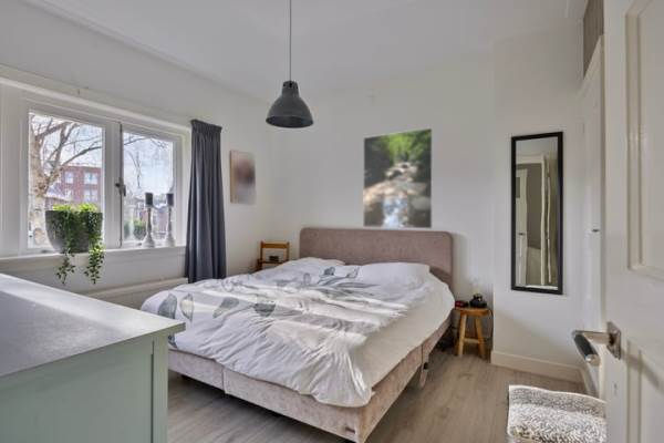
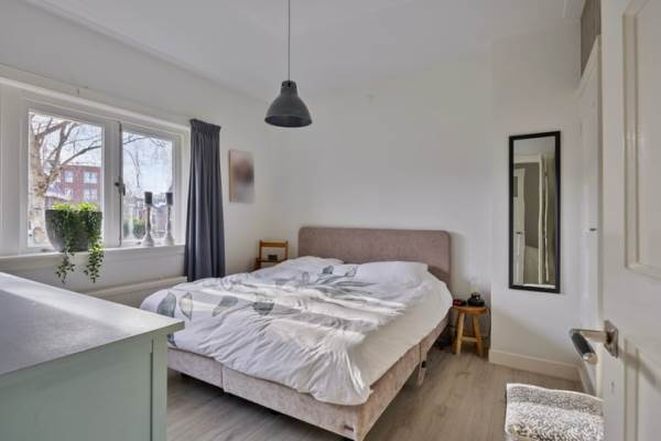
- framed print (396, 181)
